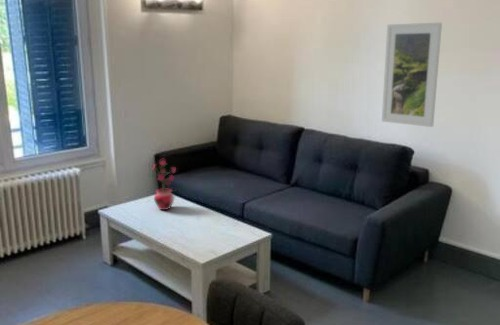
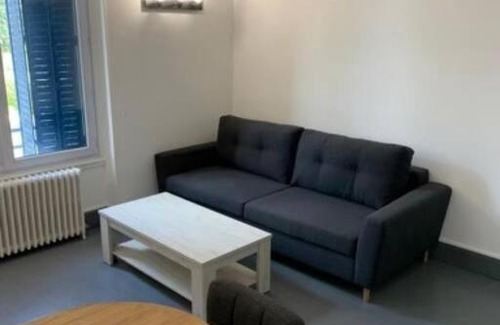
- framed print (410, 75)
- potted plant (162, 183)
